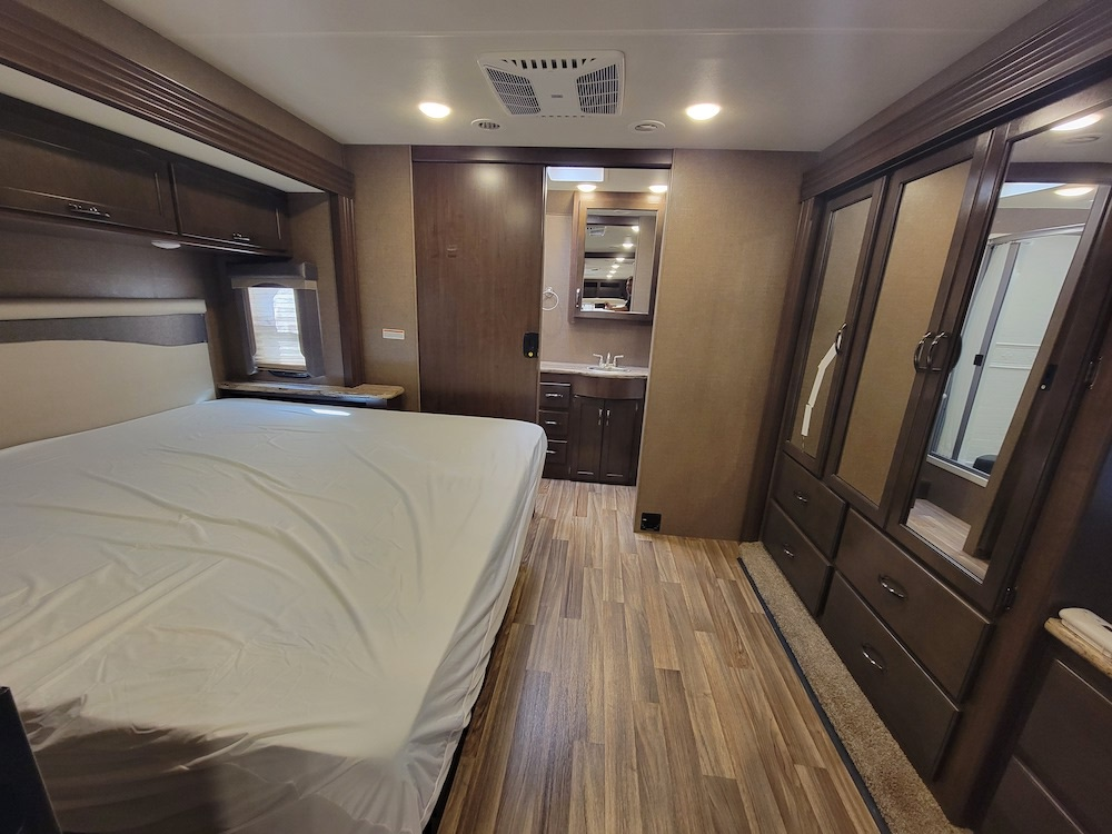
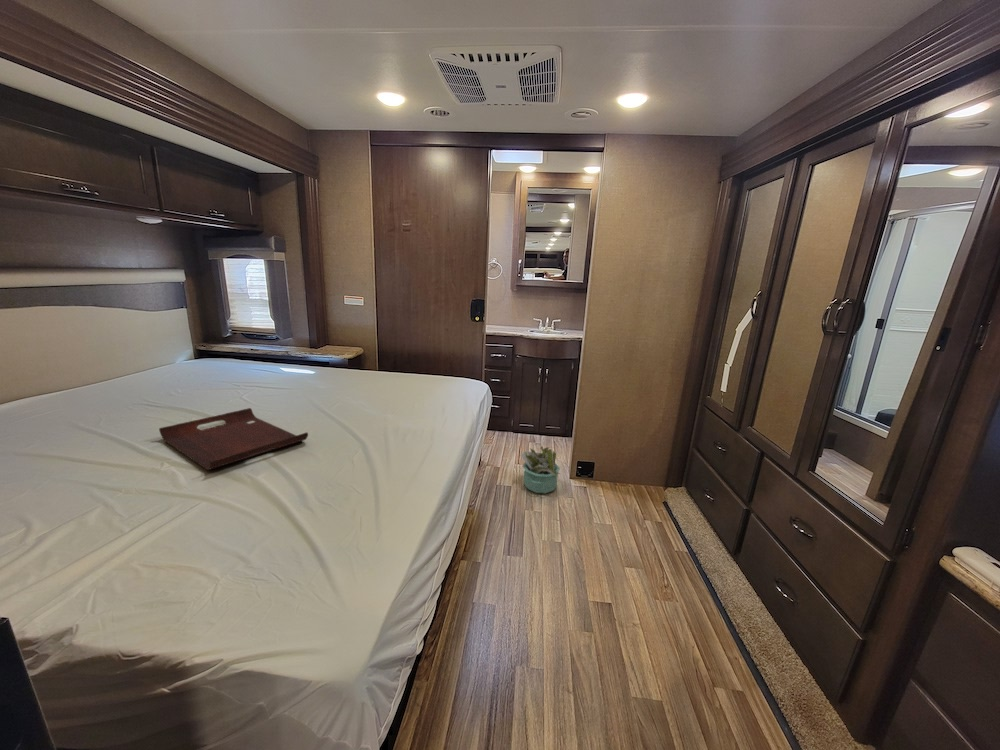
+ decorative plant (543, 467)
+ serving tray (234, 435)
